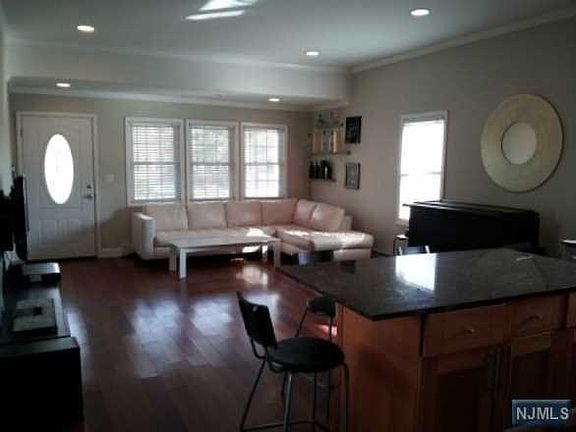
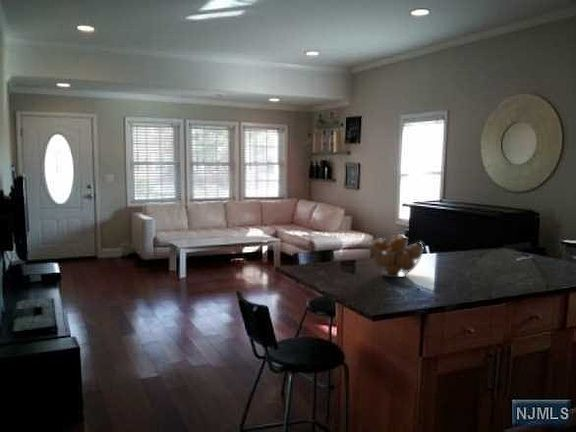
+ fruit basket (395, 255)
